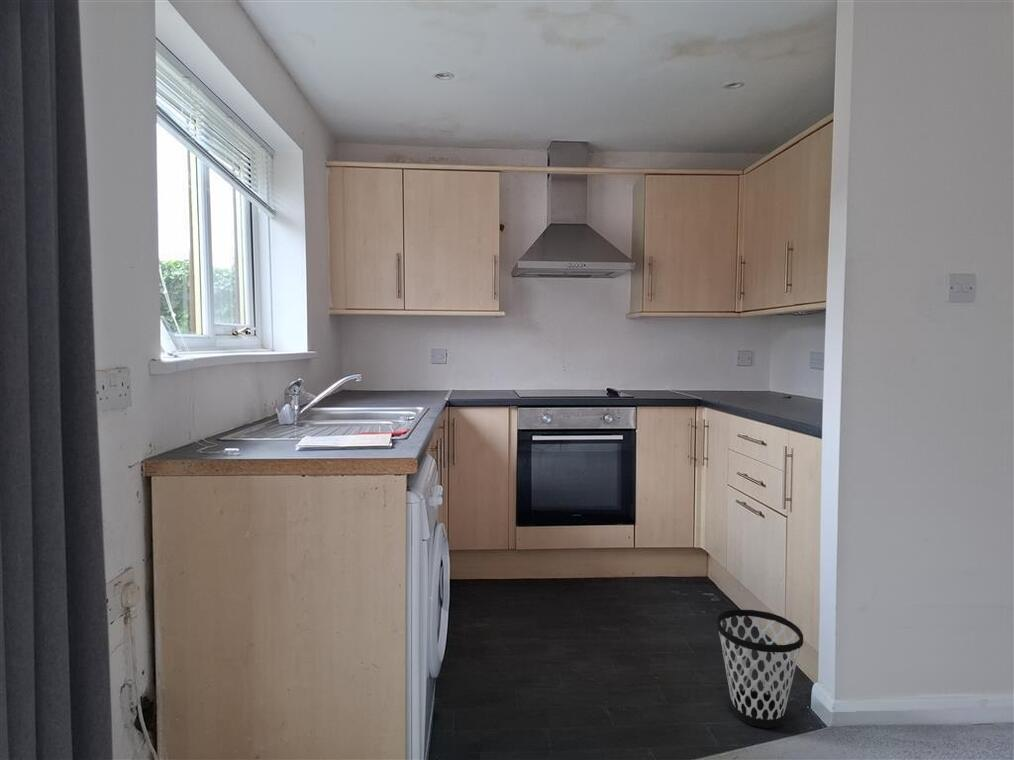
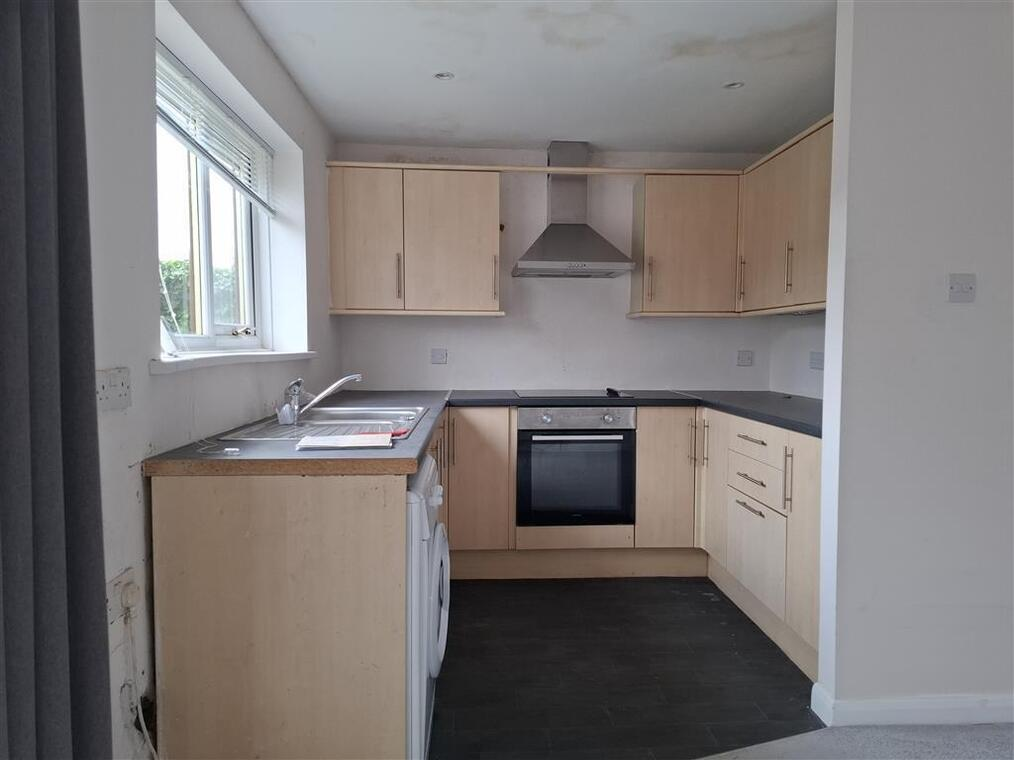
- wastebasket (757, 670)
